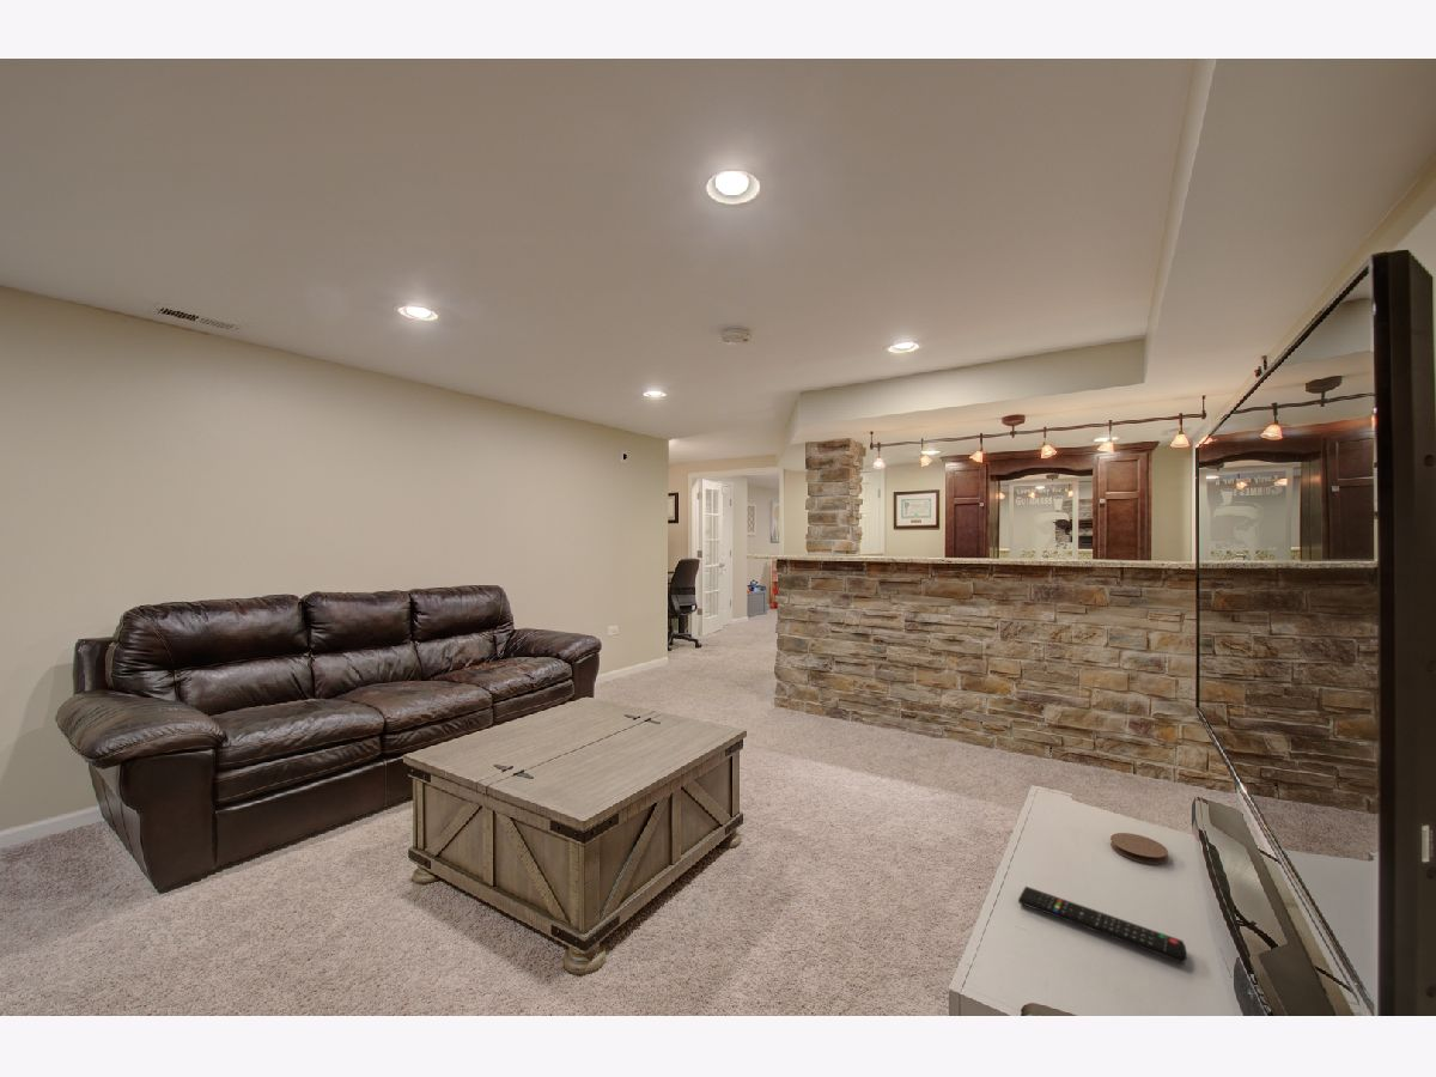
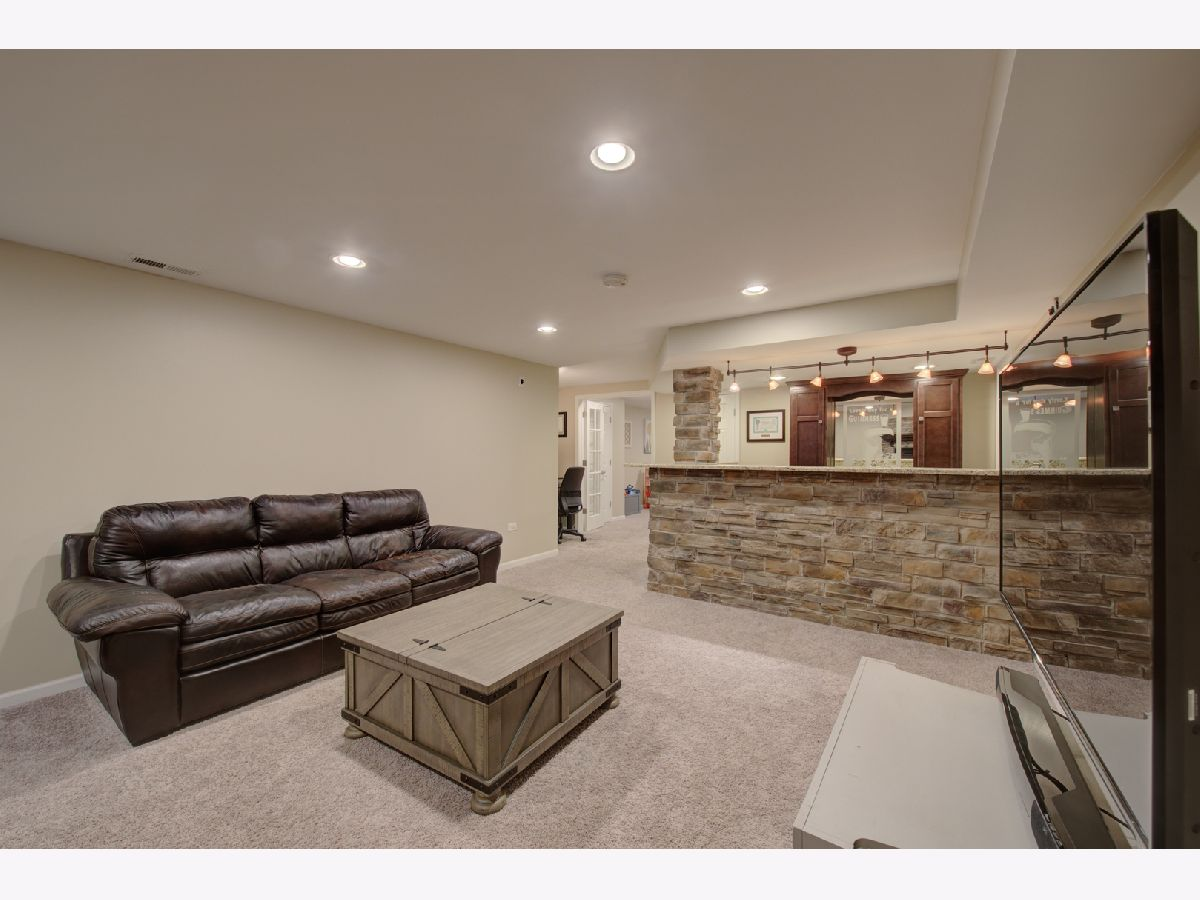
- remote control (1097, 923)
- coaster (1138, 847)
